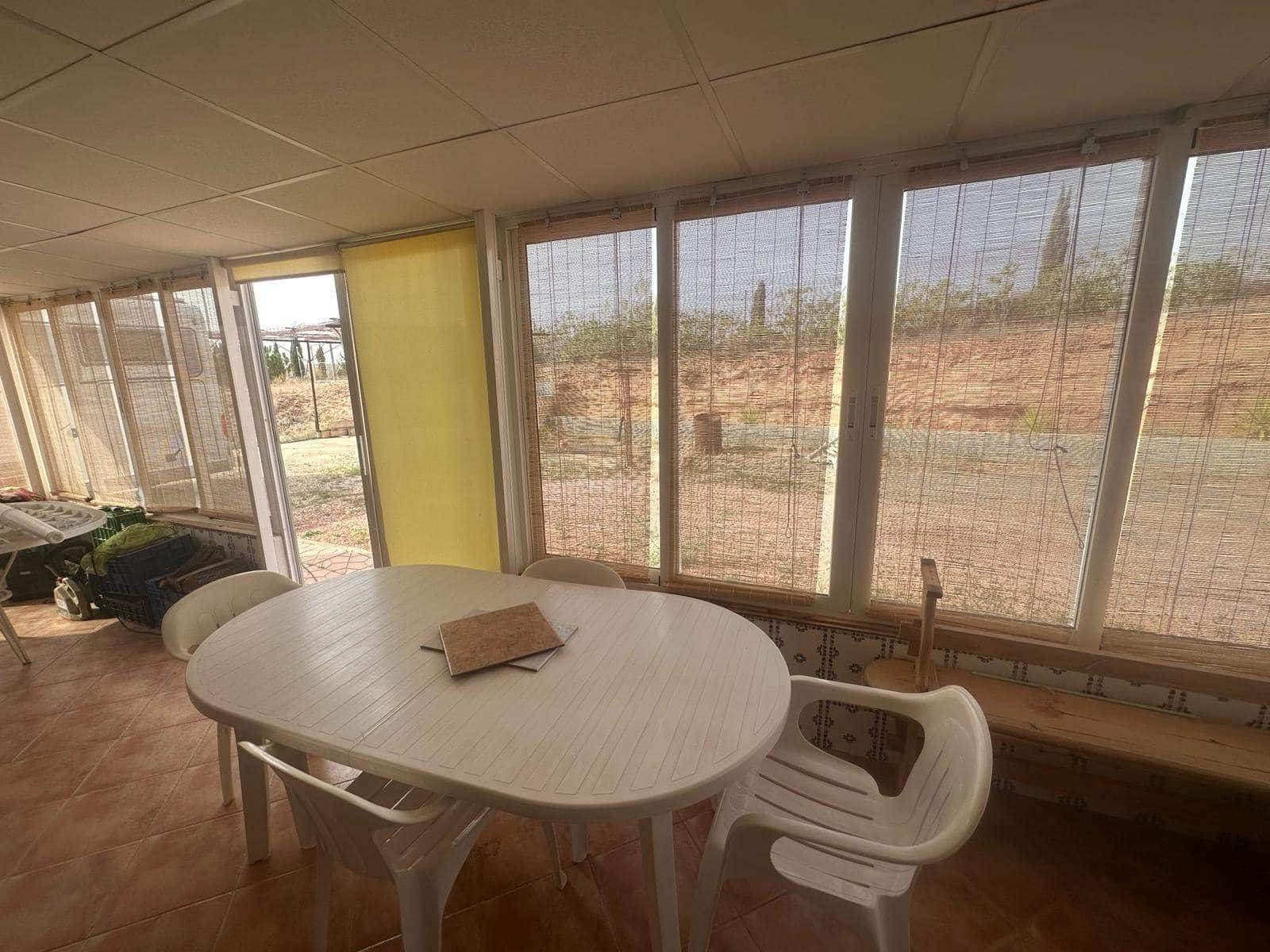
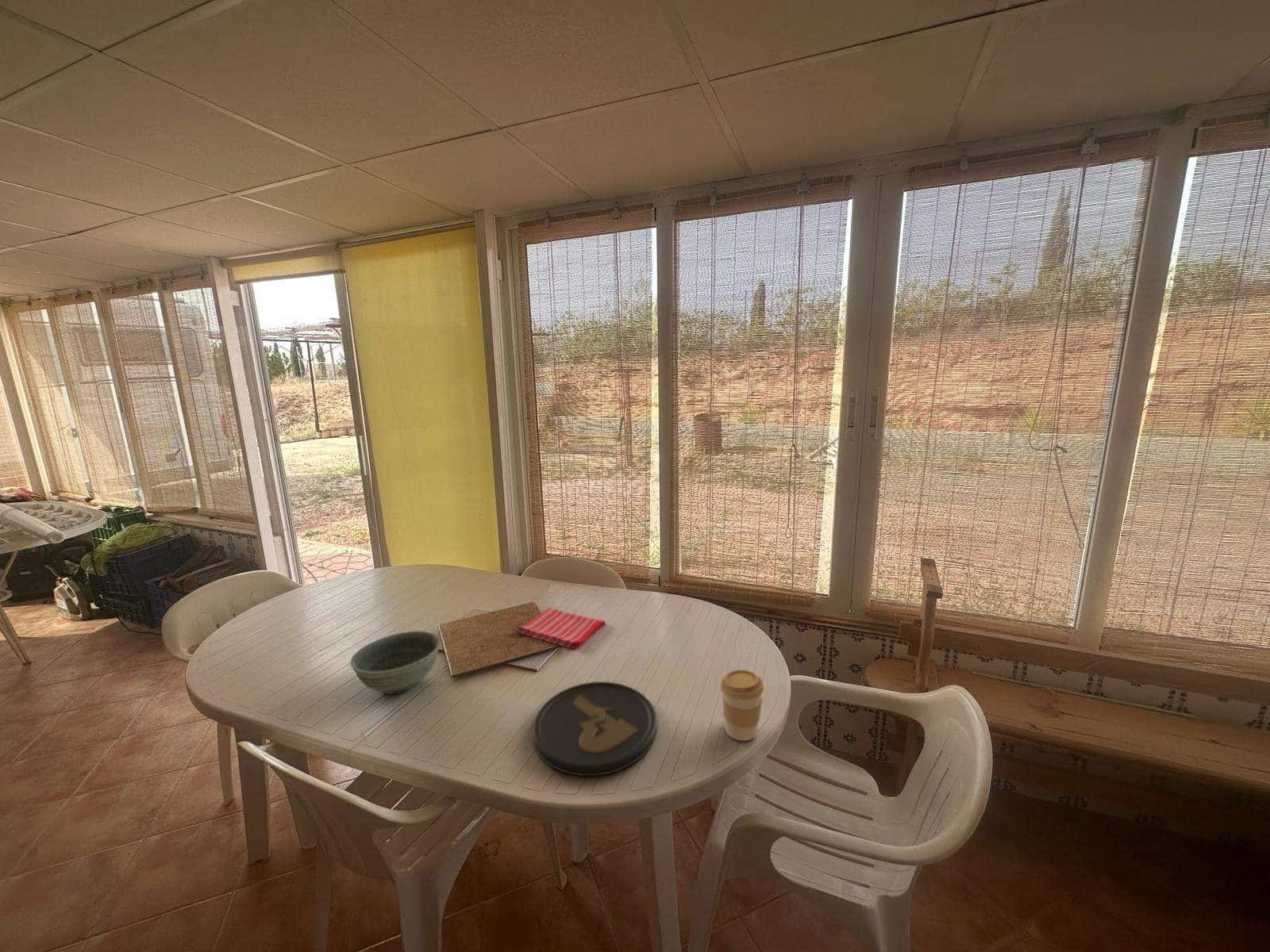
+ bowl (398, 666)
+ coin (595, 723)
+ coffee cup (741, 703)
+ dish towel (562, 626)
